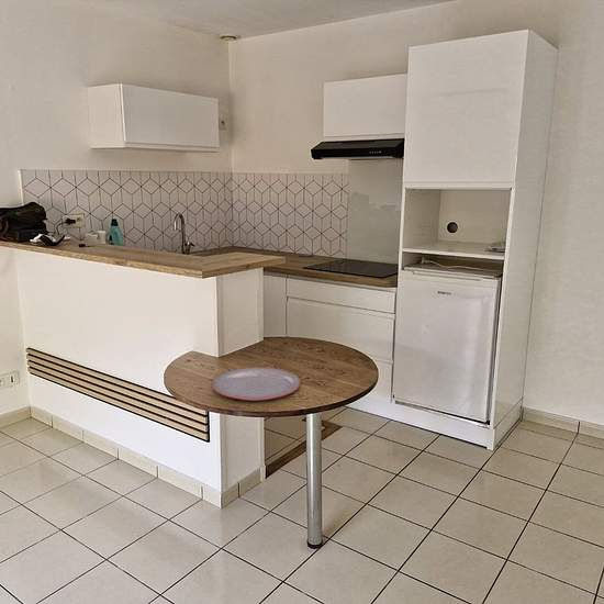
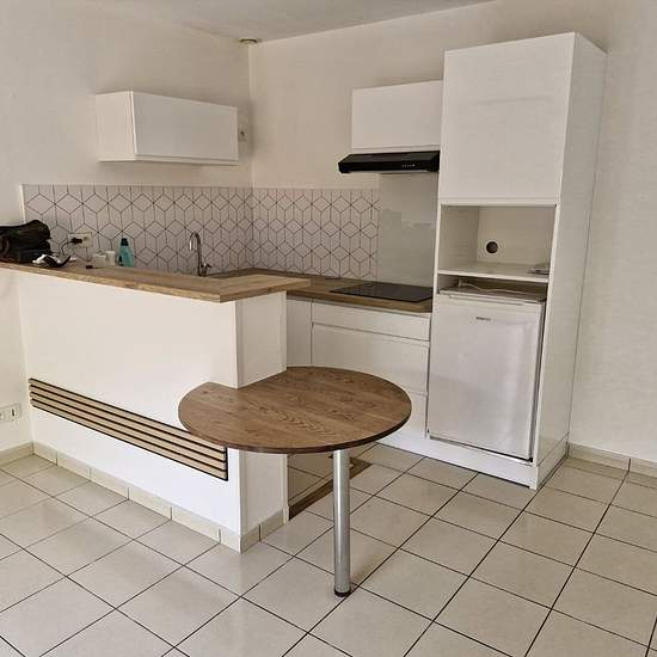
- plate (256, 384)
